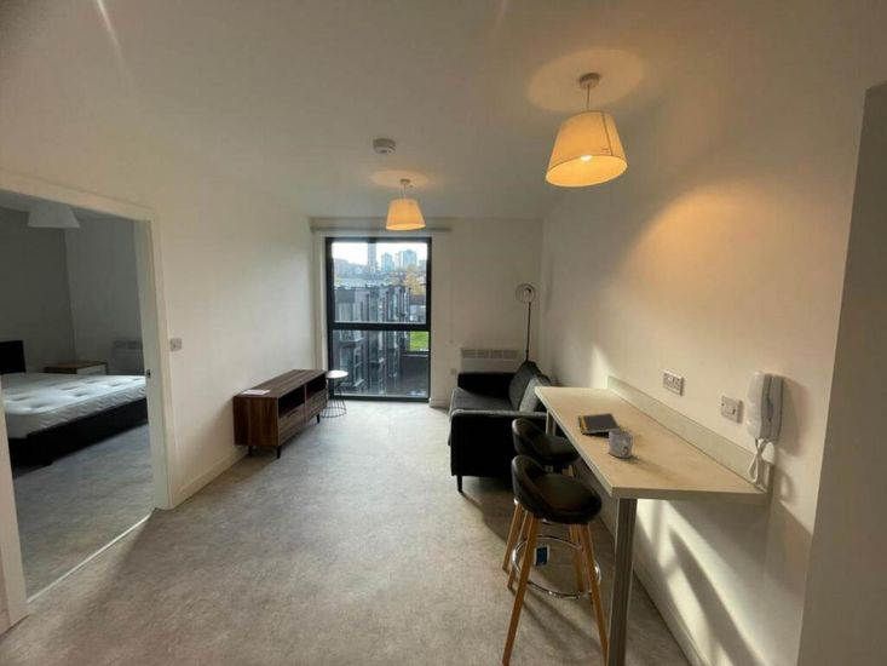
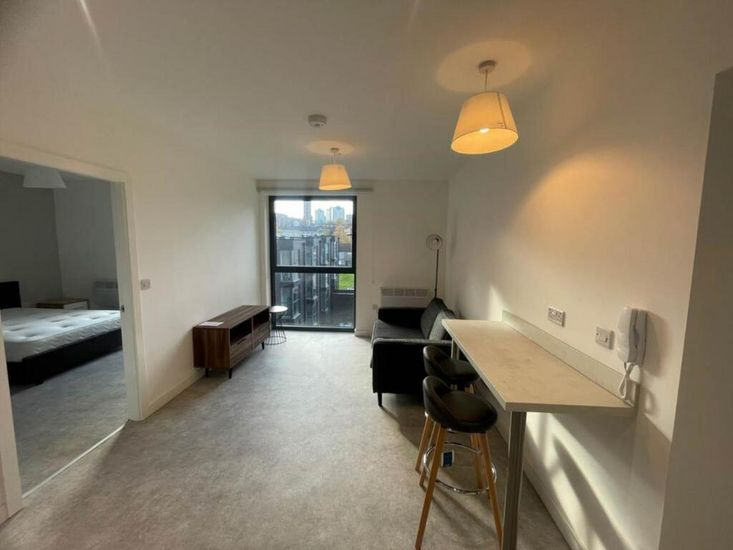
- mug (622, 444)
- notepad (597, 423)
